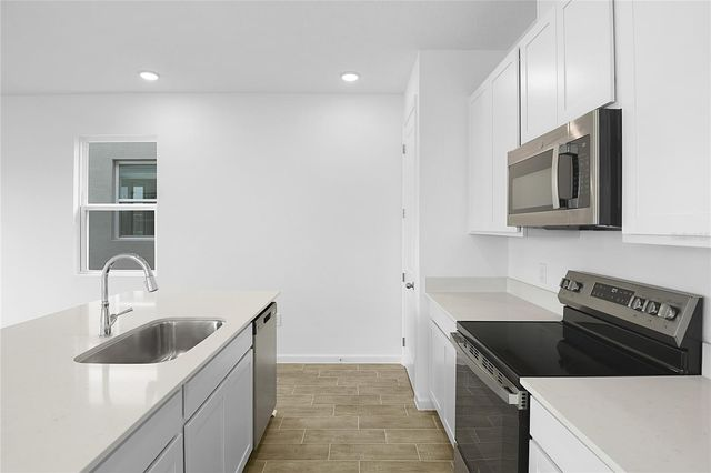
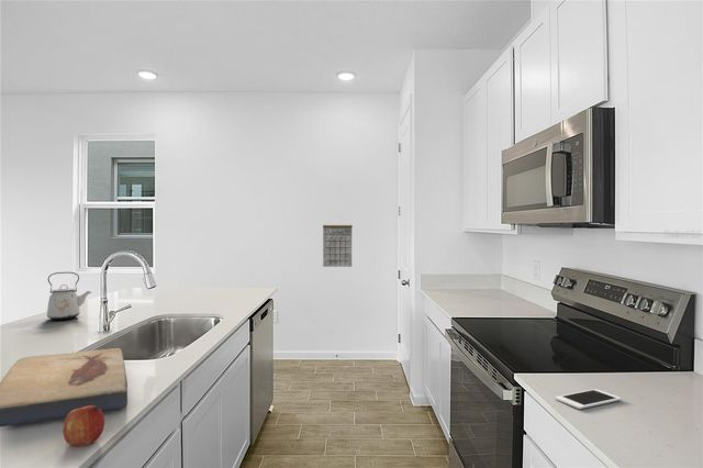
+ fruit (83, 424)
+ cell phone (588, 398)
+ kettle (69, 294)
+ calendar (337, 241)
+ fish fossil (66, 379)
